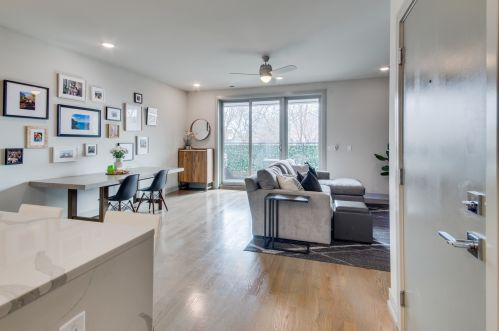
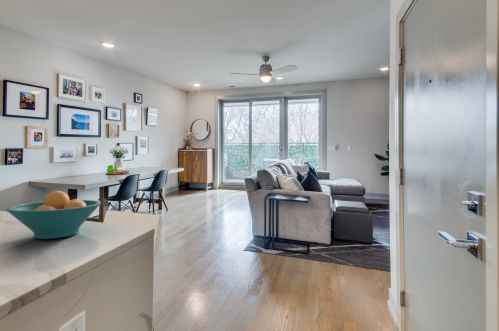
+ fruit bowl (57, 212)
